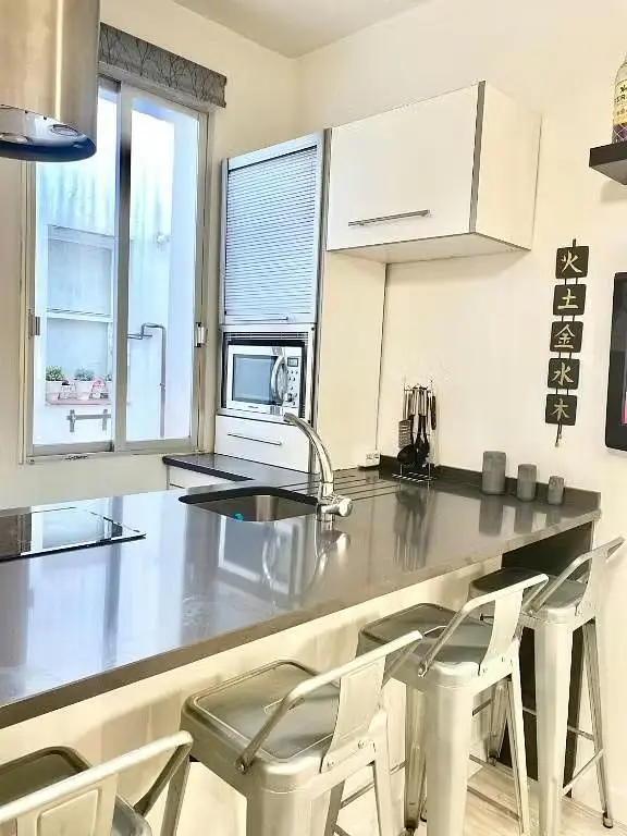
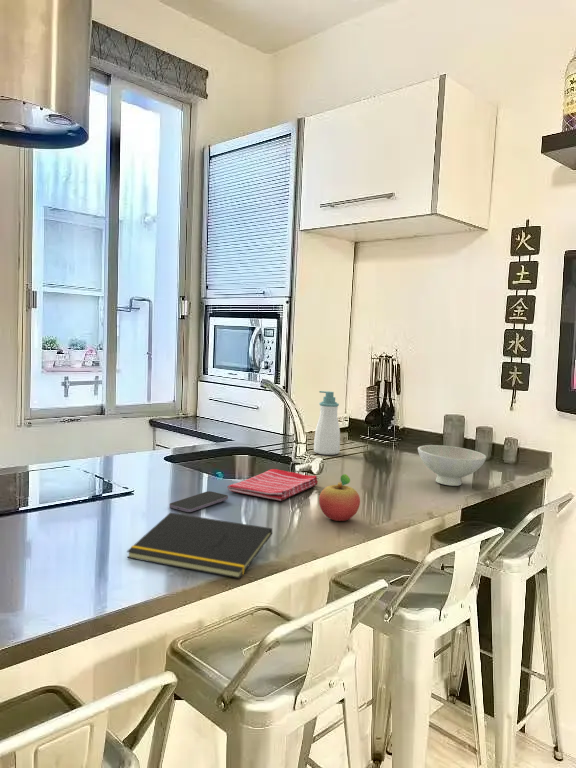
+ bowl (450, 466)
+ fruit (339, 498)
+ dish towel (274, 483)
+ smartphone (199, 501)
+ soap bottle (328, 422)
+ notepad (201, 542)
